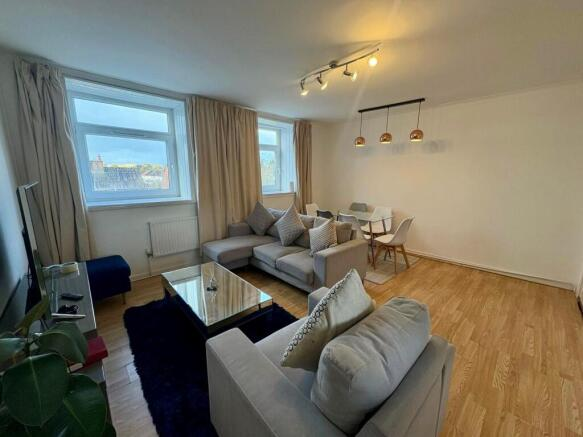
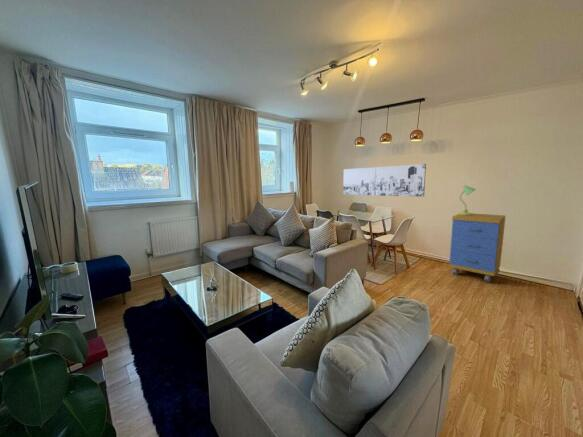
+ wall art (379, 181)
+ table lamp (464, 202)
+ storage cabinet (476, 245)
